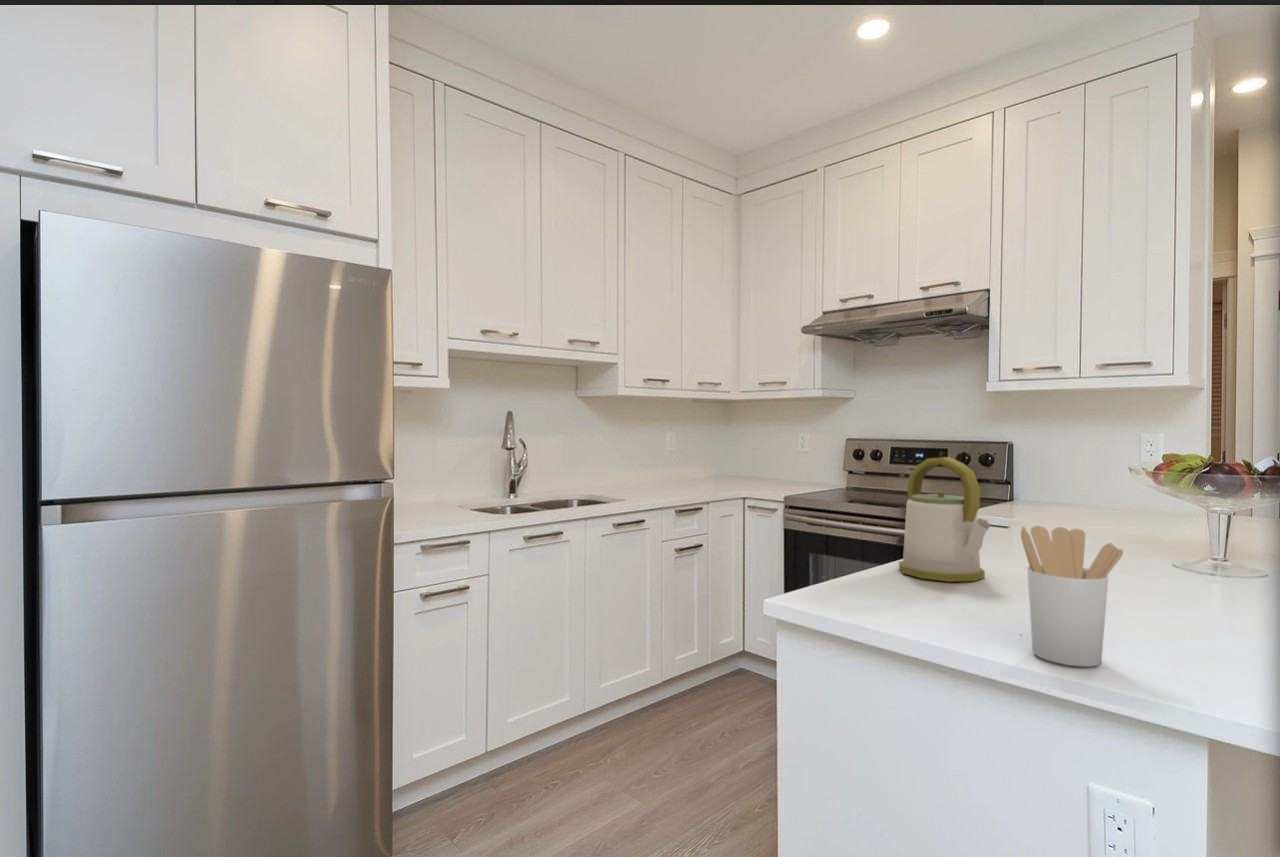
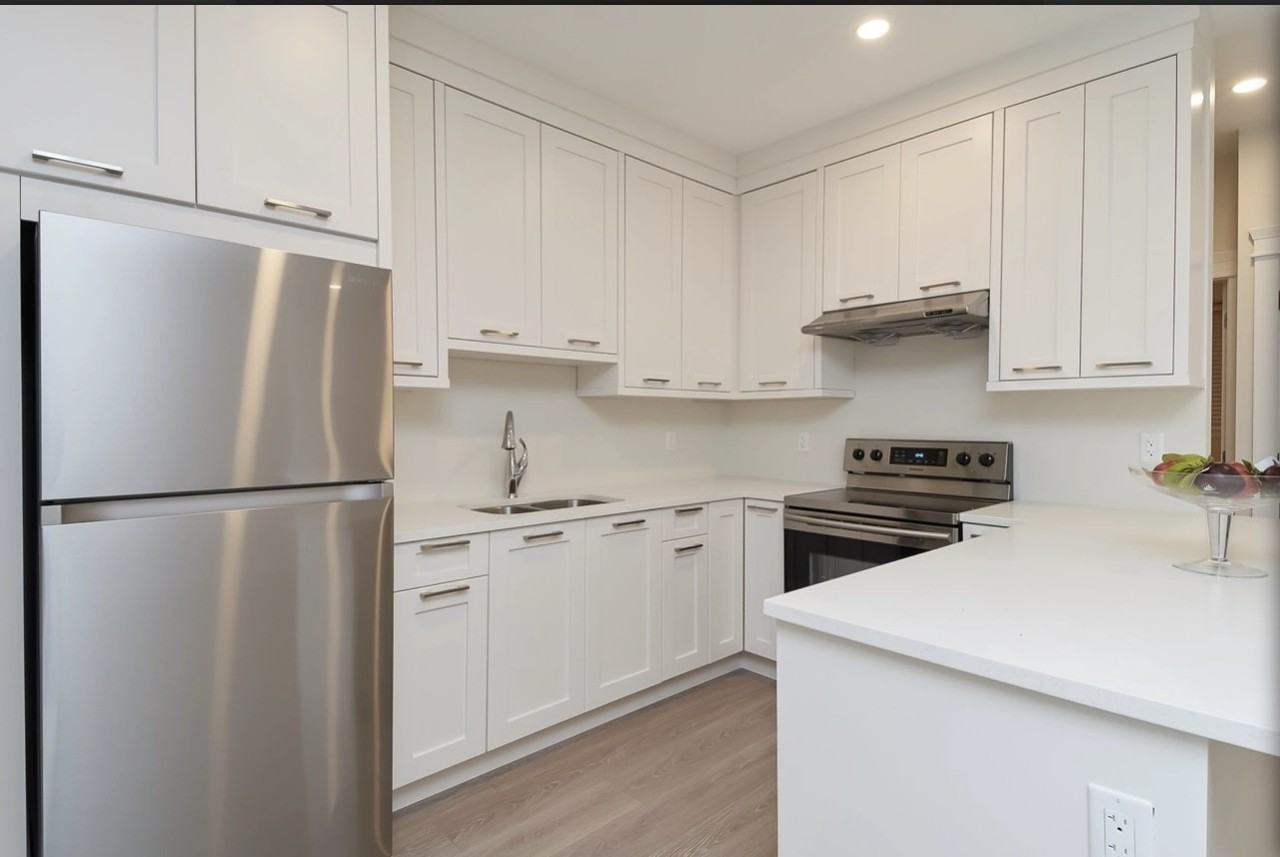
- utensil holder (1062, 588)
- kettle (946, 515)
